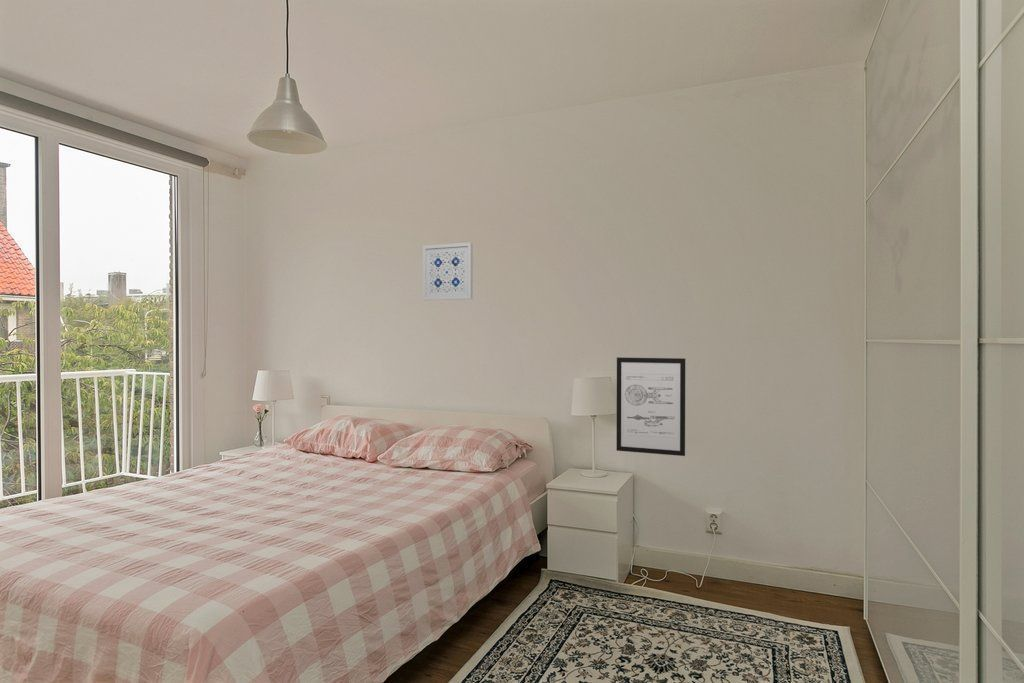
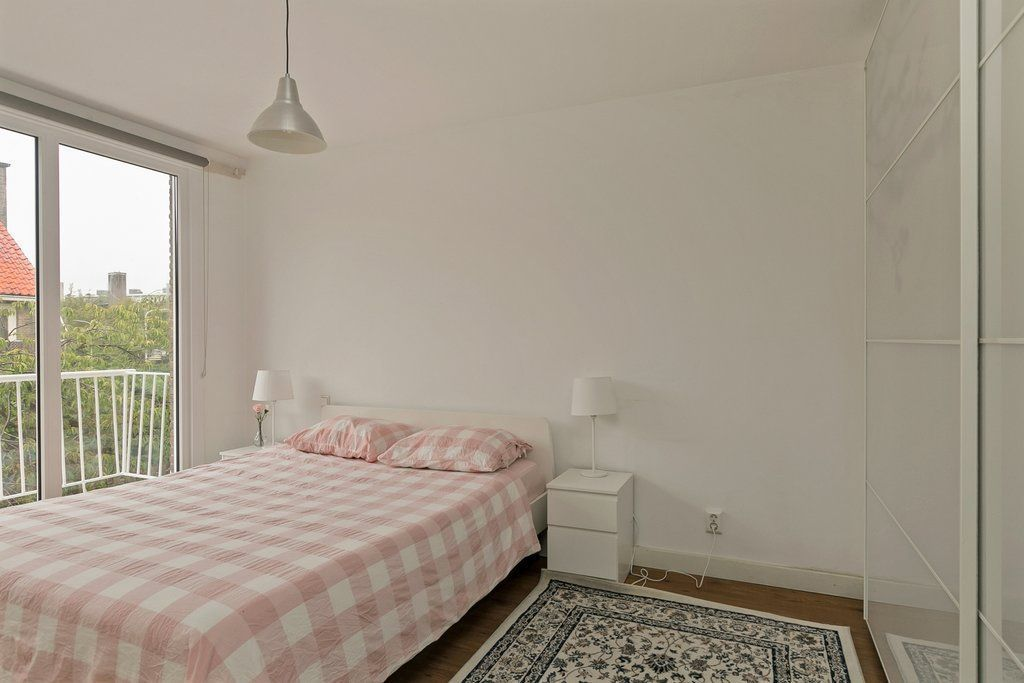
- wall art (447, 271)
- wall art (650, 405)
